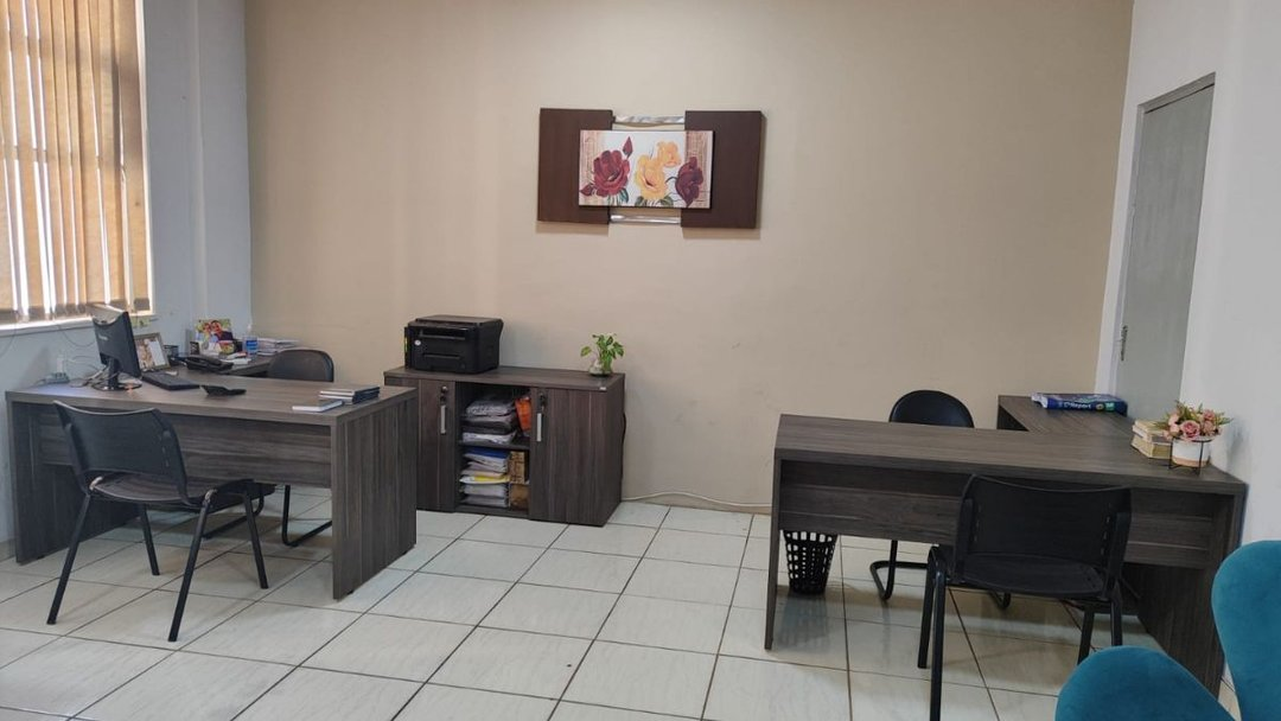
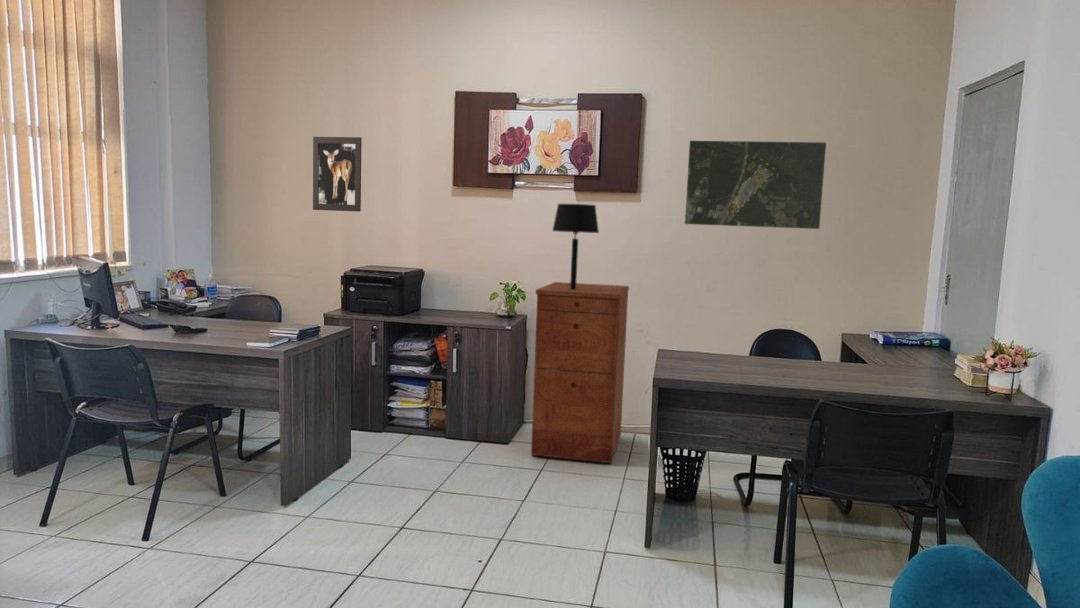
+ filing cabinet (581, 367)
+ table lamp (574, 247)
+ map (753, 184)
+ wall art (336, 174)
